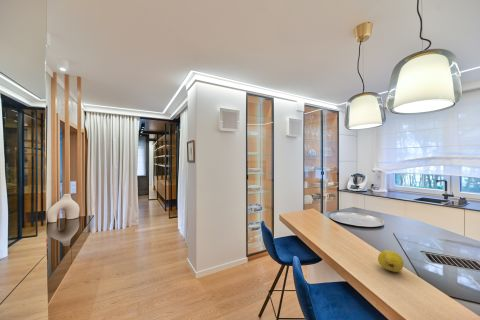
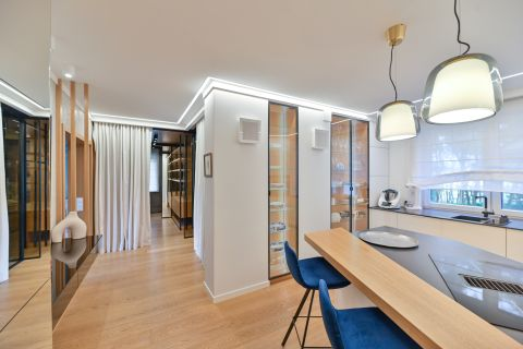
- fruit (390, 260)
